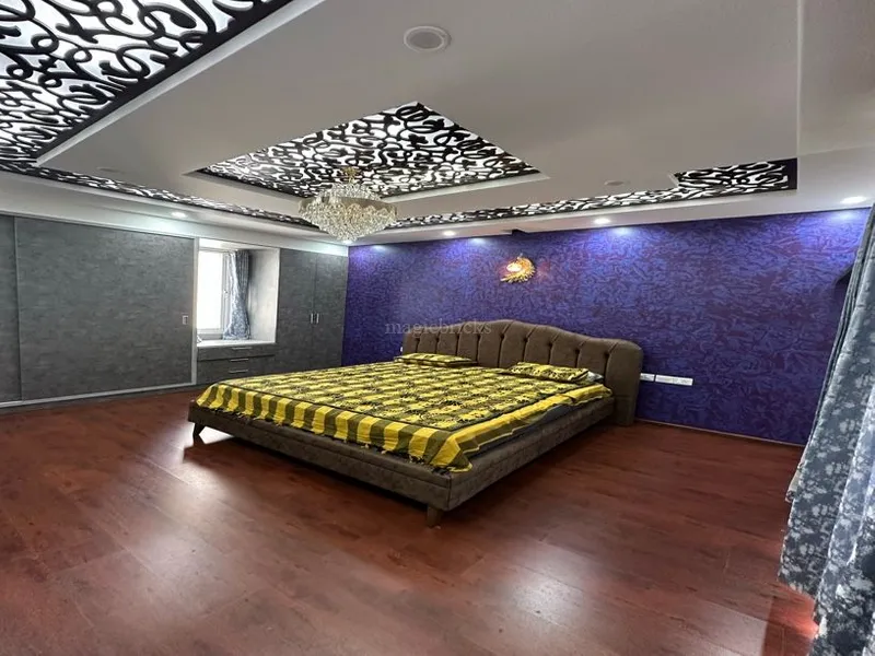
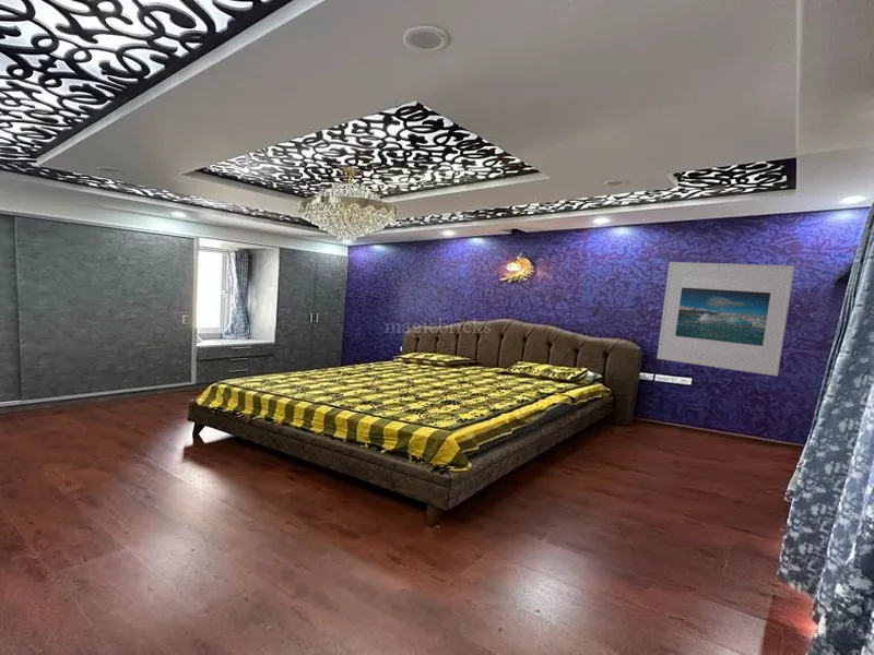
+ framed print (720, 315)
